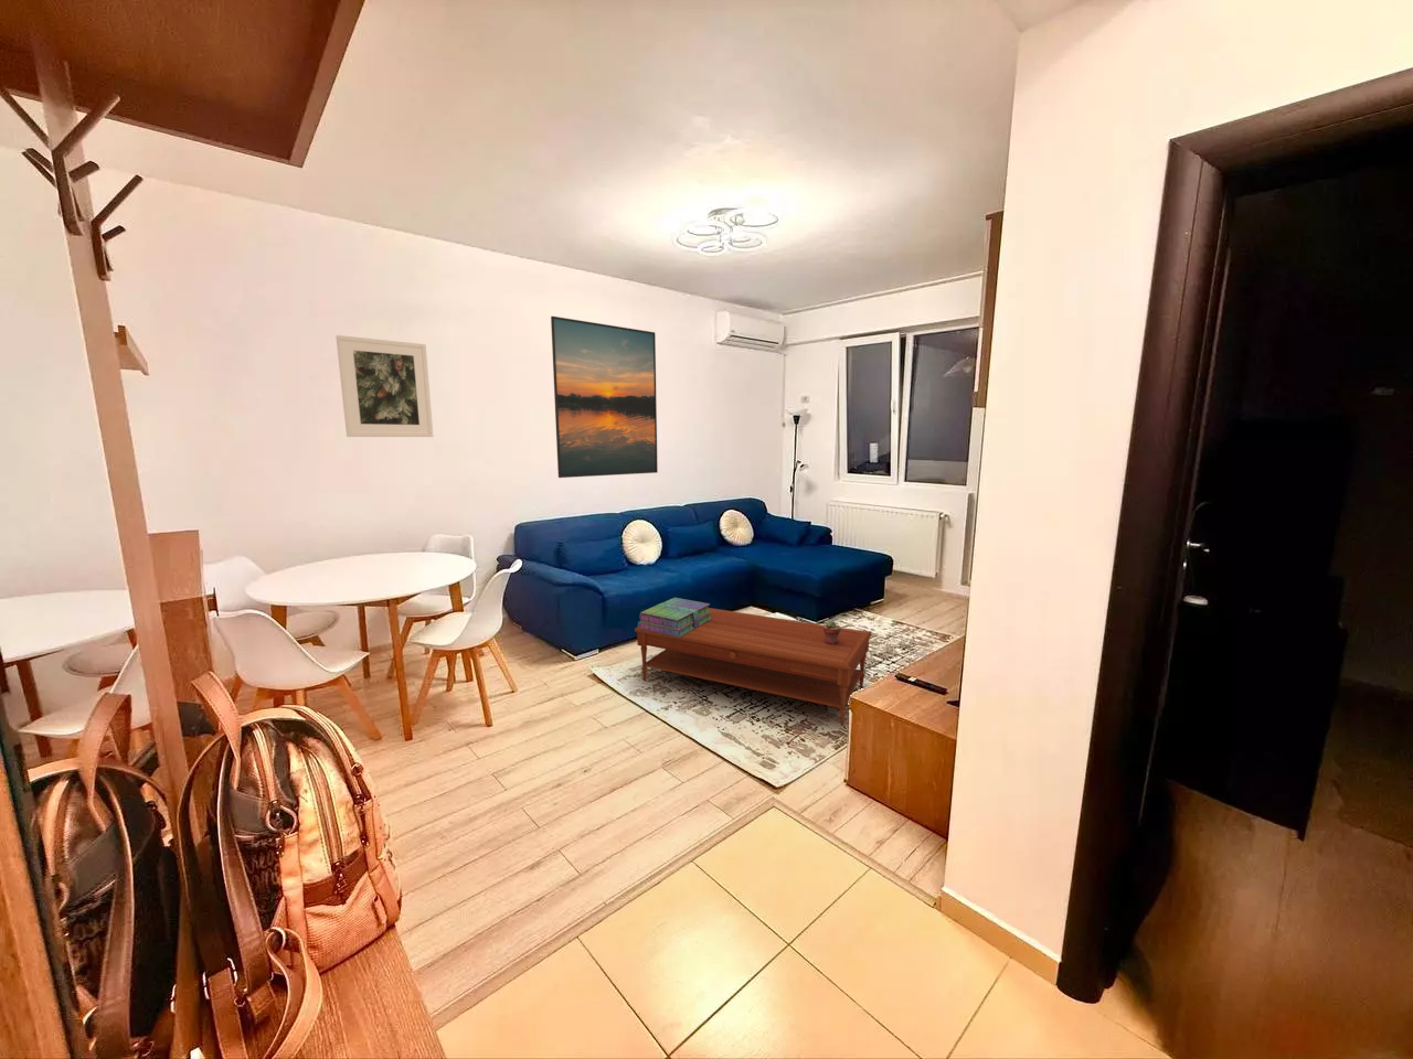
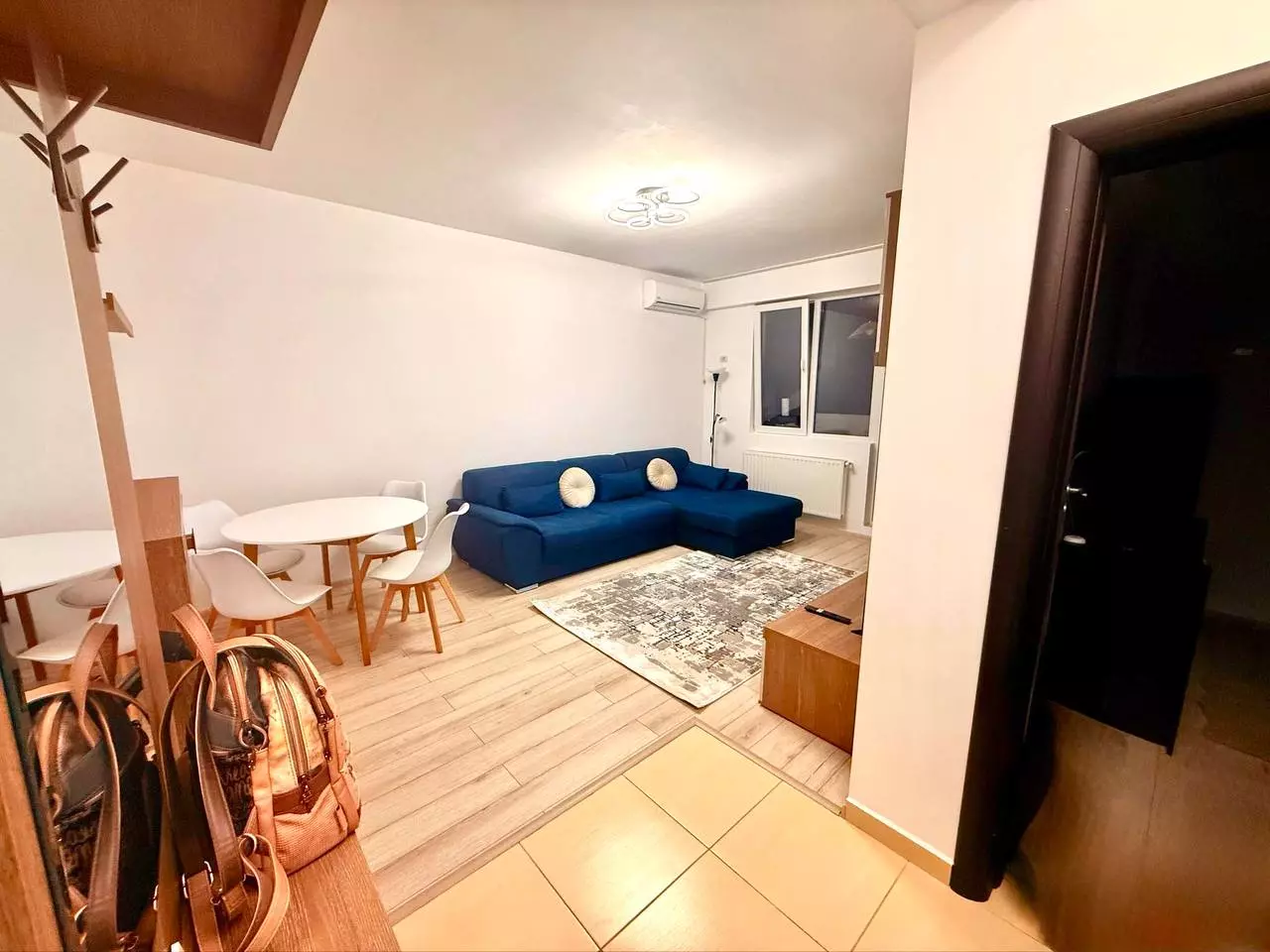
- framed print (386, 388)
- coffee table (751, 656)
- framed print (609, 402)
- stack of books (675, 614)
- potted succulent (831, 630)
